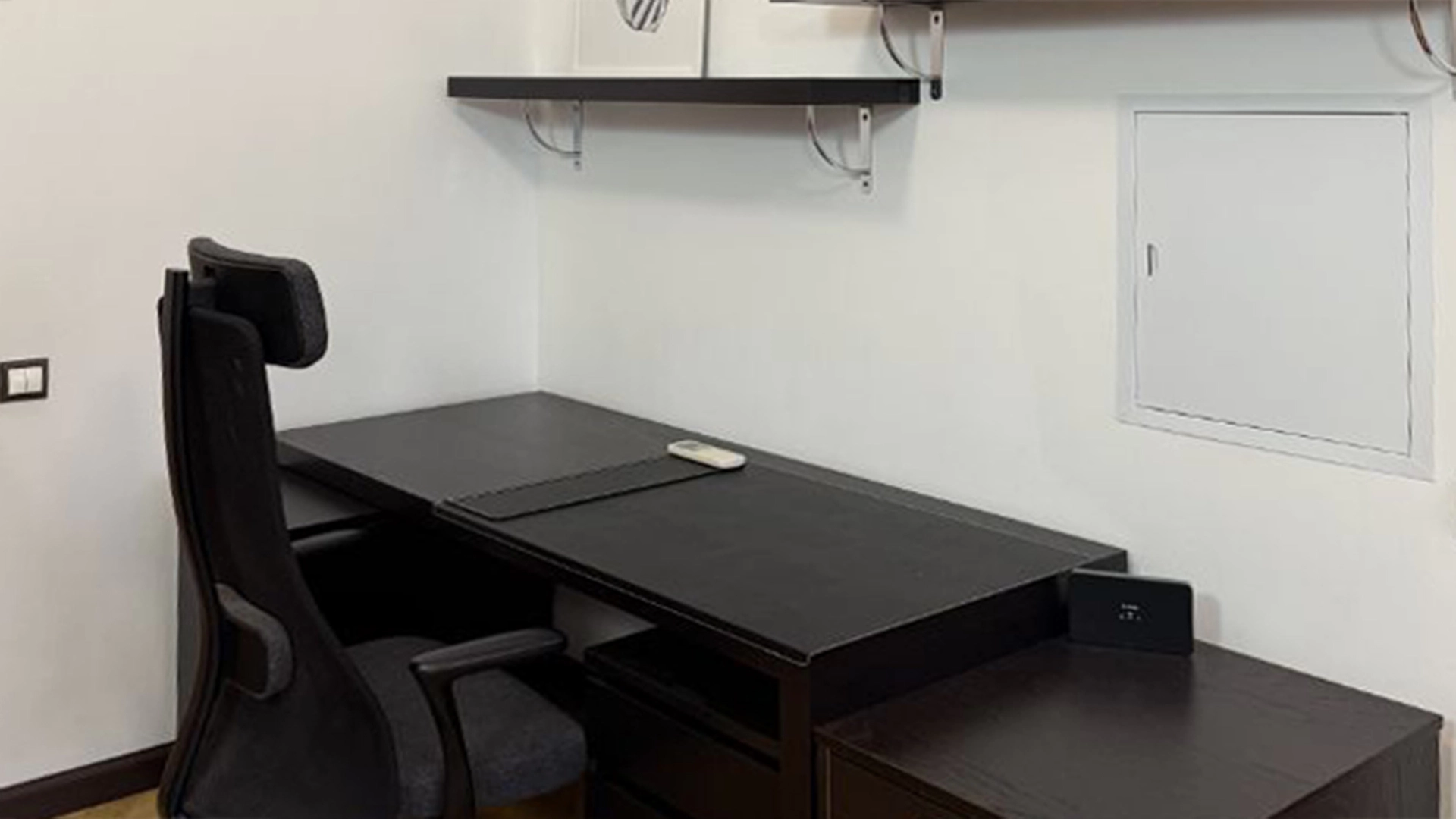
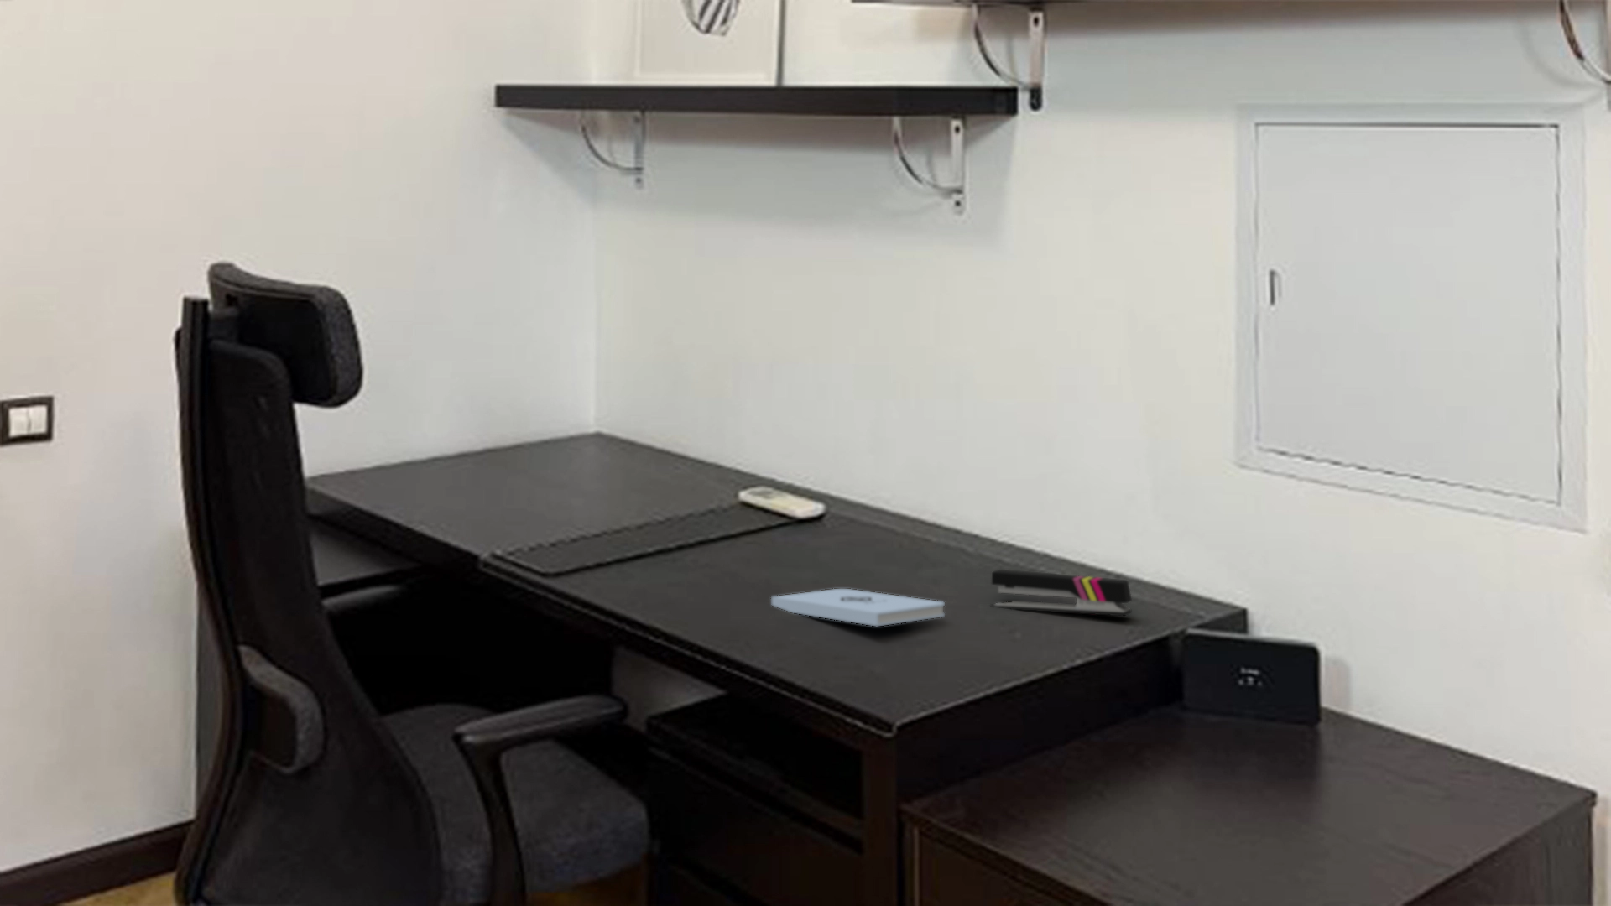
+ notepad (859, 606)
+ stapler (1060, 592)
